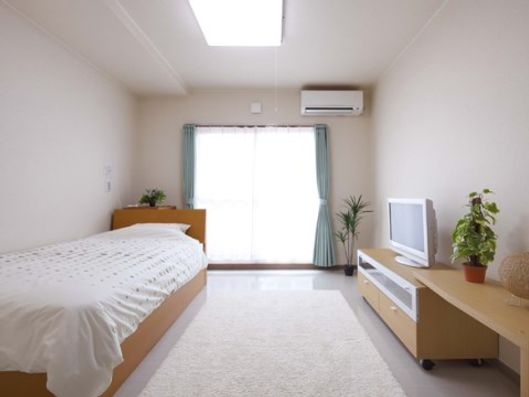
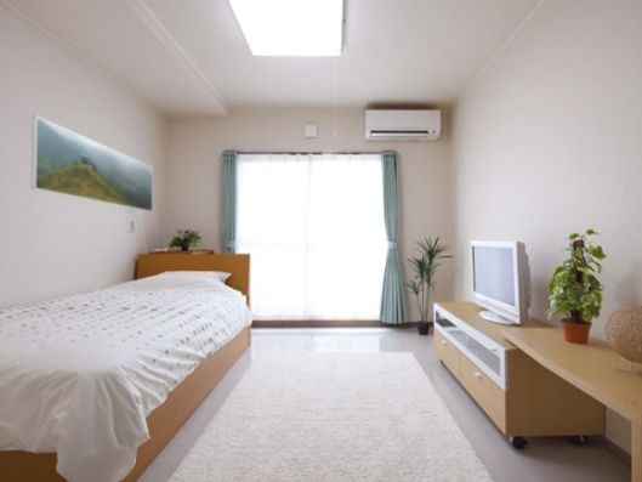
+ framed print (106, 175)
